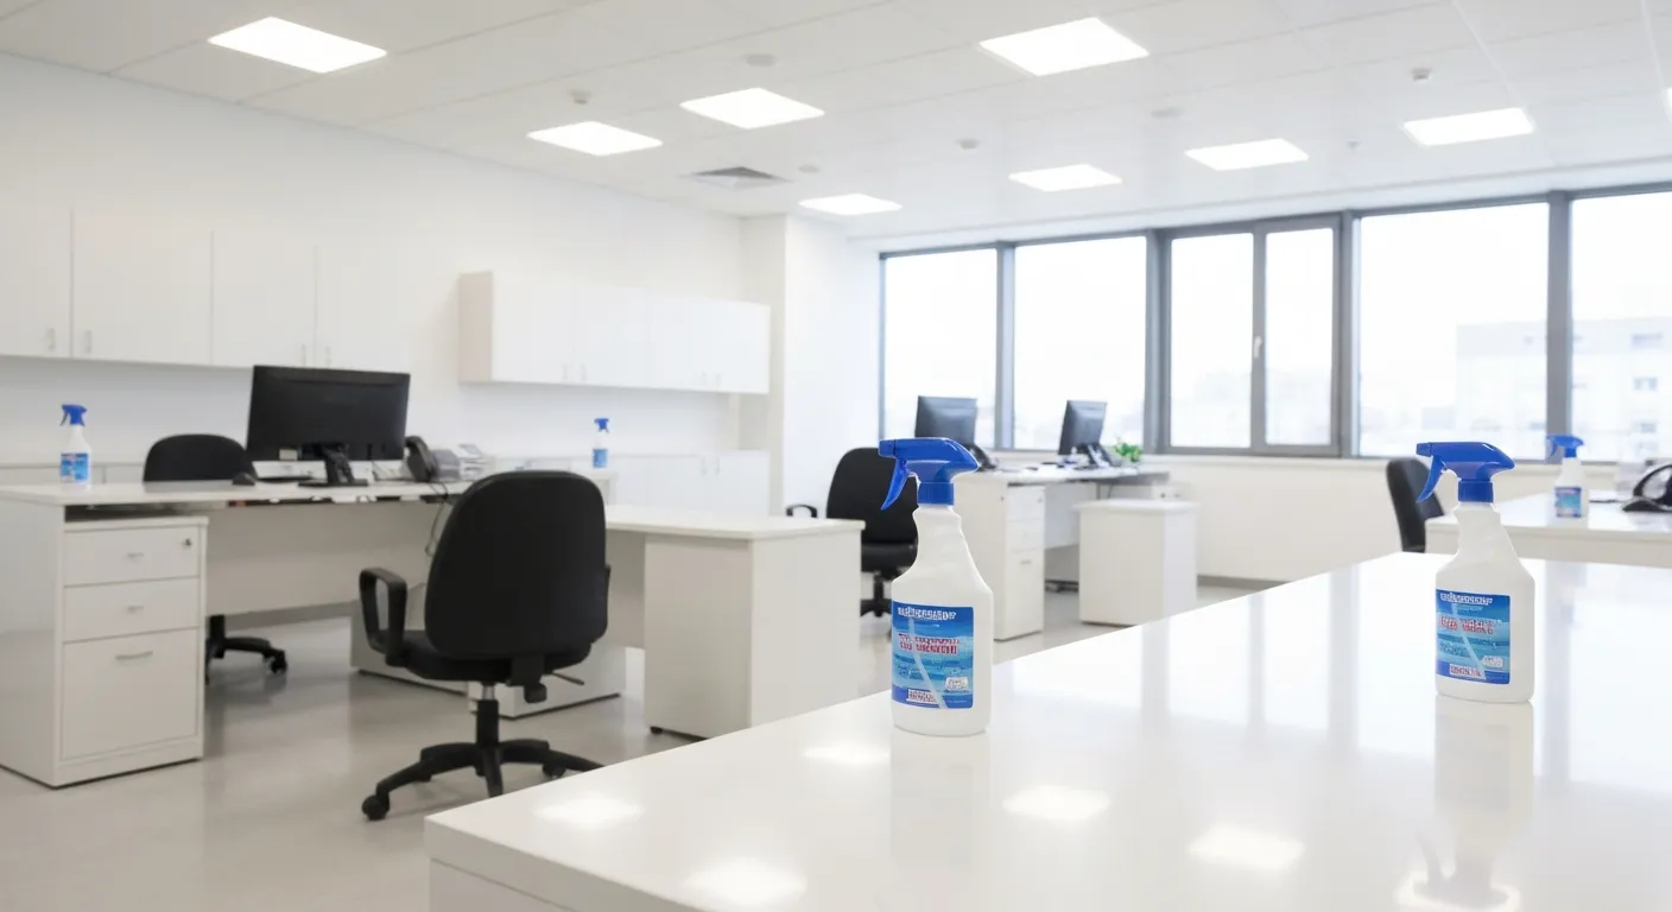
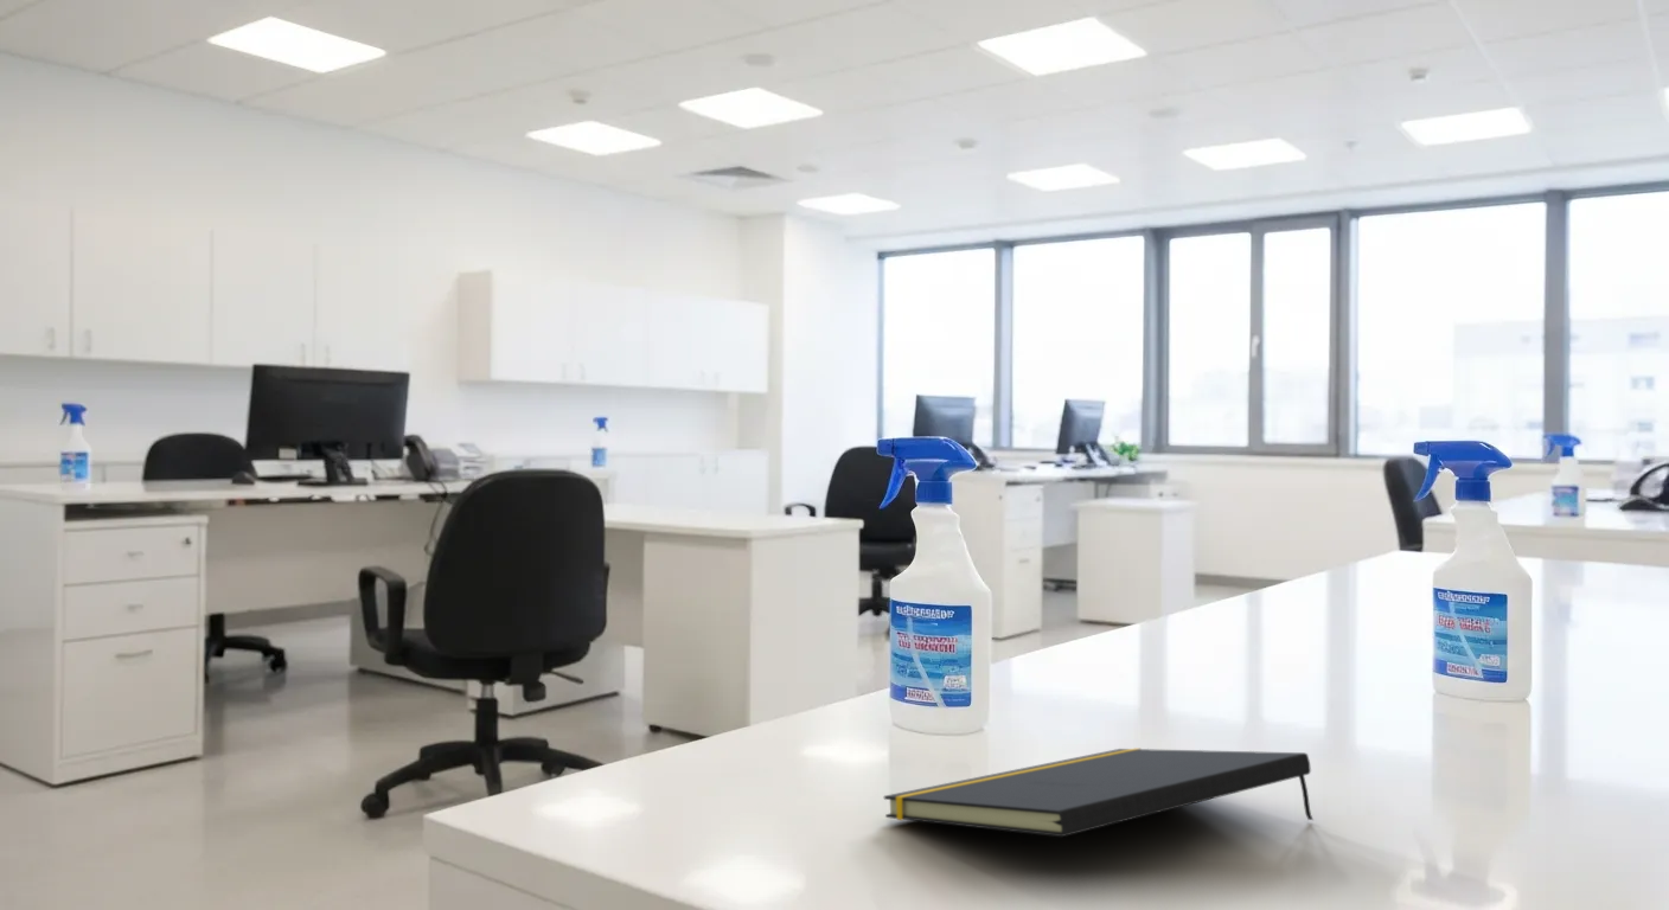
+ notepad (1095, 784)
